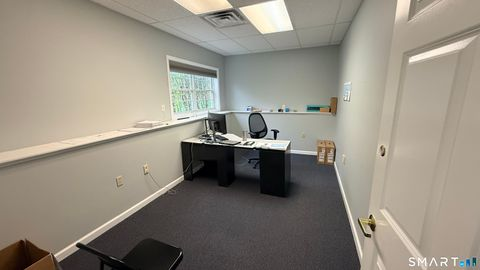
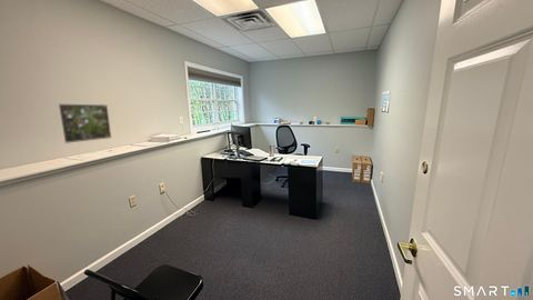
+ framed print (87, 122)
